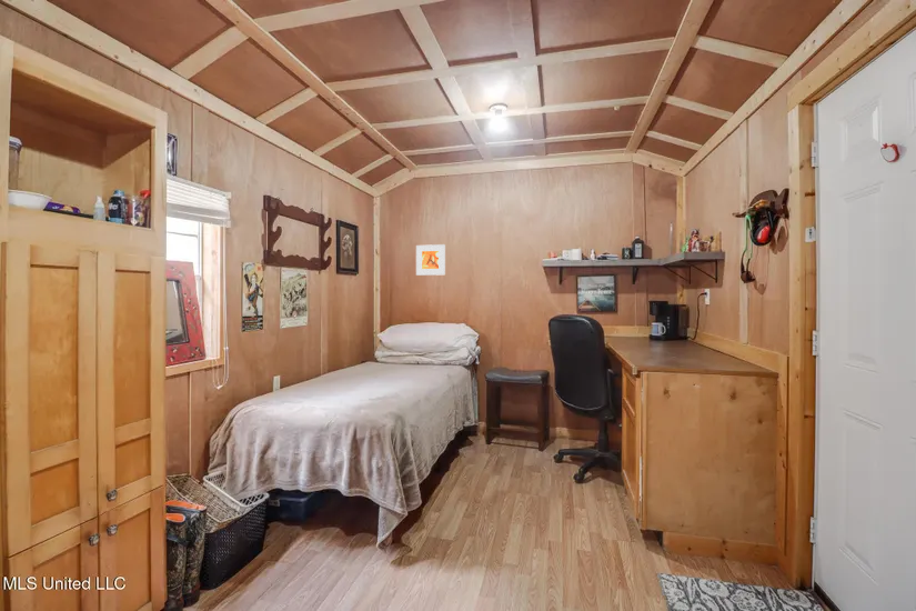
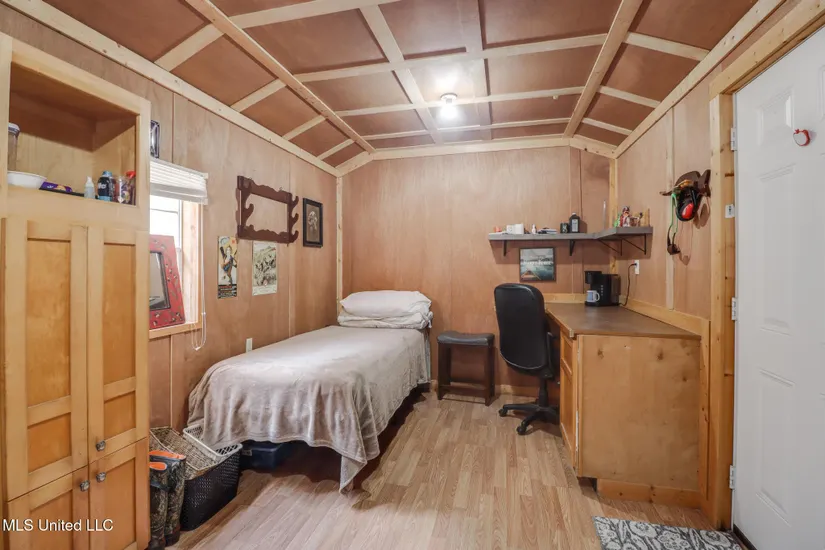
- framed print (430, 260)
